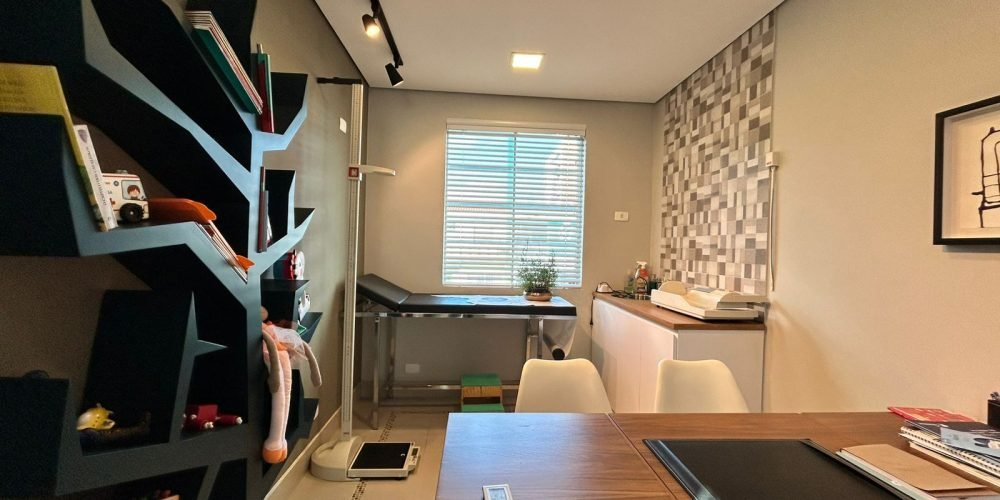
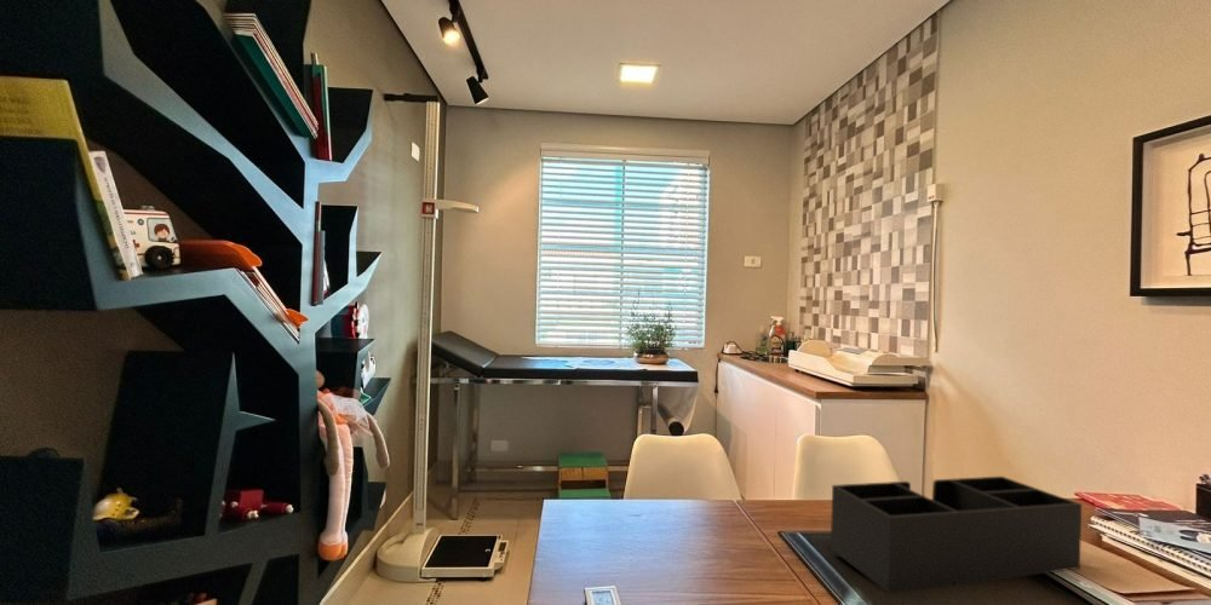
+ desk organizer (952, 526)
